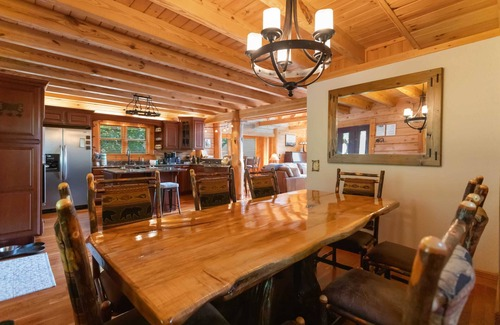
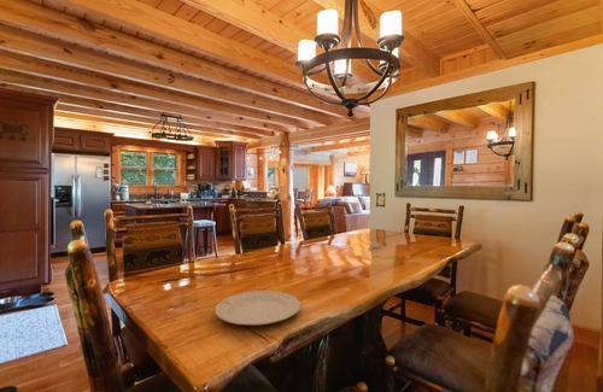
+ chinaware (258, 309)
